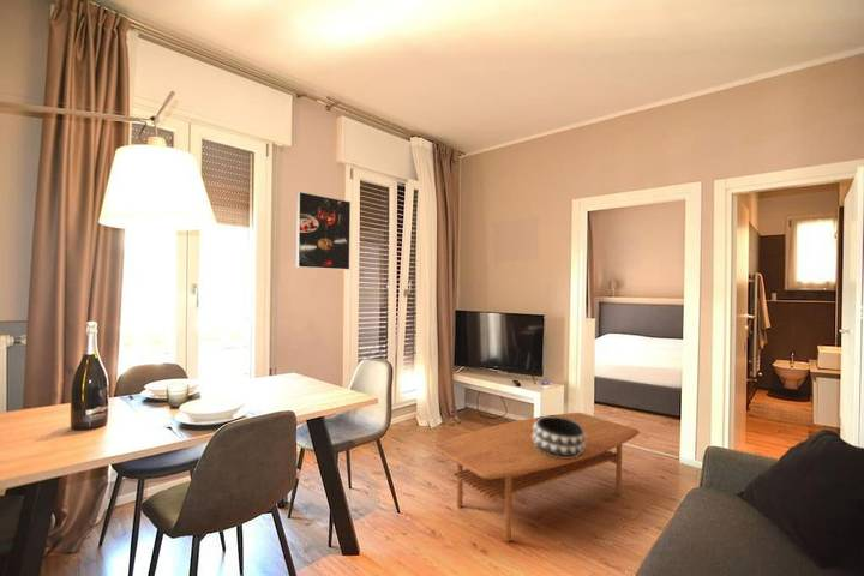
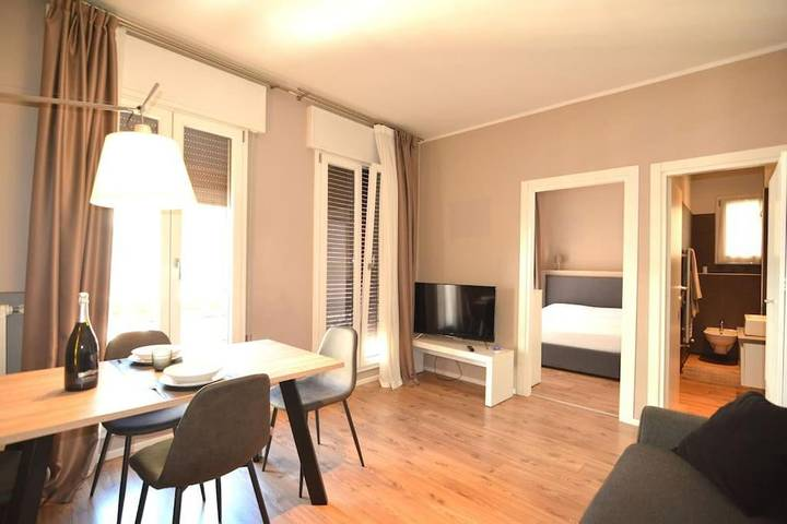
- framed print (324, 232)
- decorative bowl (557, 437)
- coffee table (541, 468)
